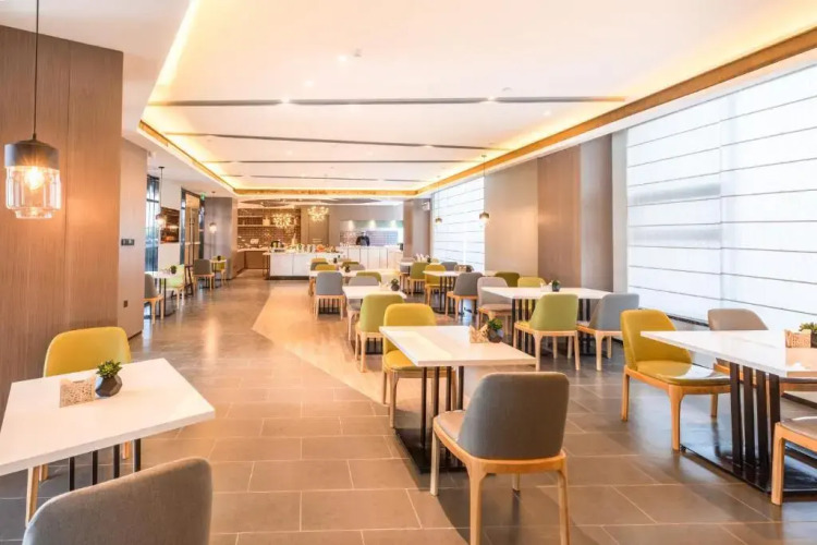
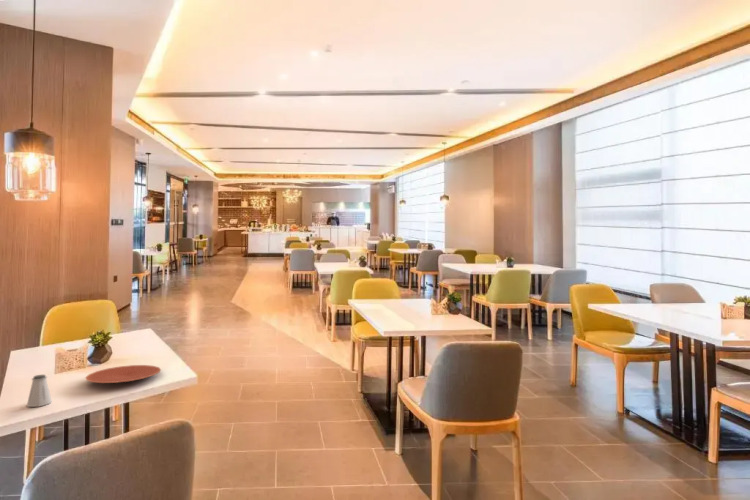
+ plate (124, 376)
+ saltshaker (39, 389)
